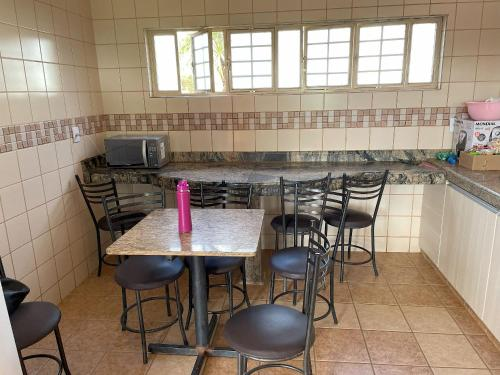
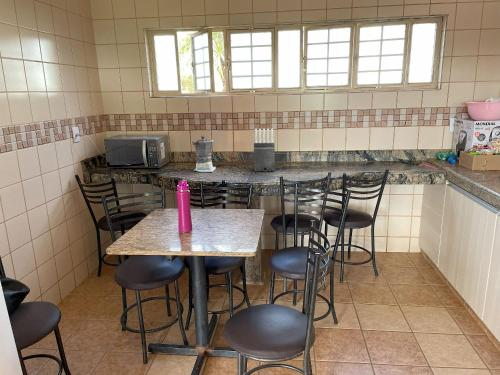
+ knife block (264, 149)
+ coffee maker (203, 152)
